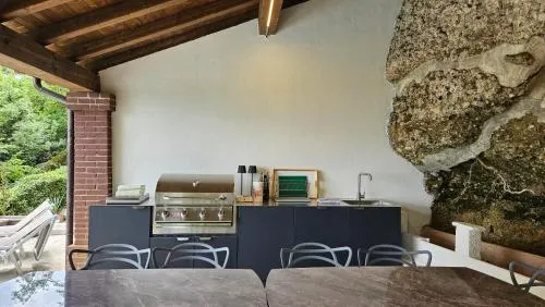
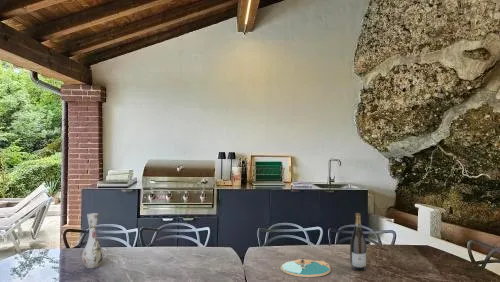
+ vase (92, 240)
+ plate (305, 264)
+ wine bottle (358, 240)
